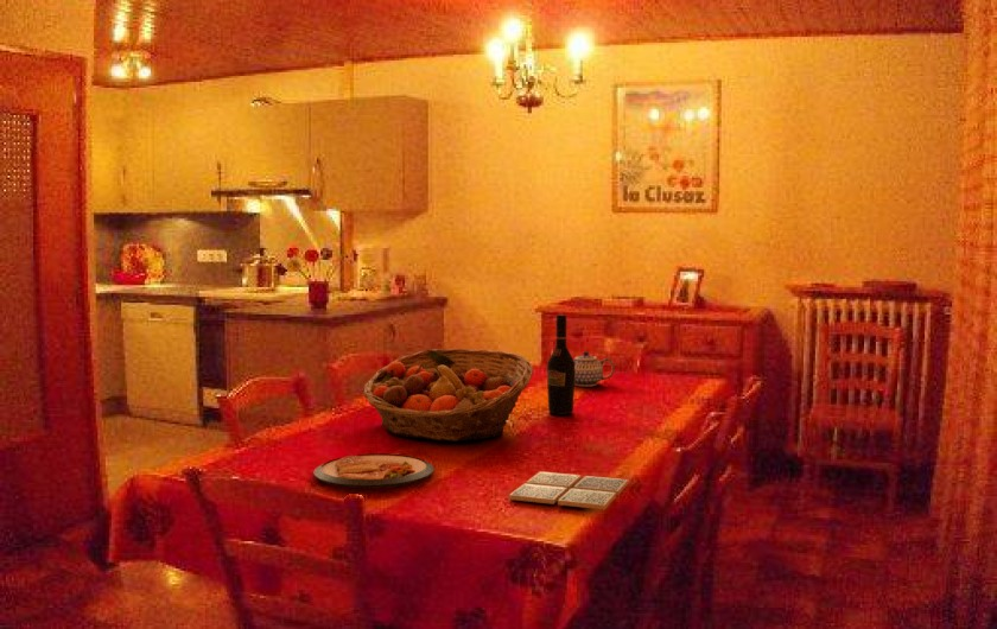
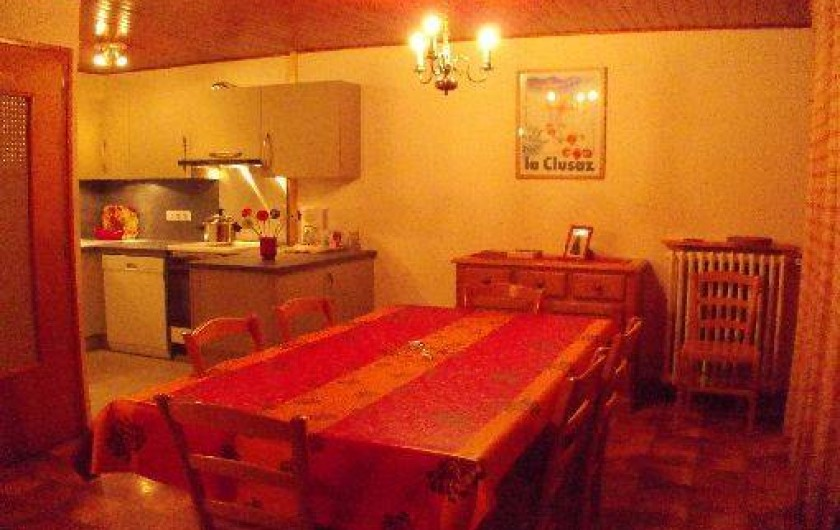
- dish (374, 466)
- wine bottle (560, 363)
- drink coaster (570, 489)
- teapot (585, 368)
- fruit basket (447, 392)
